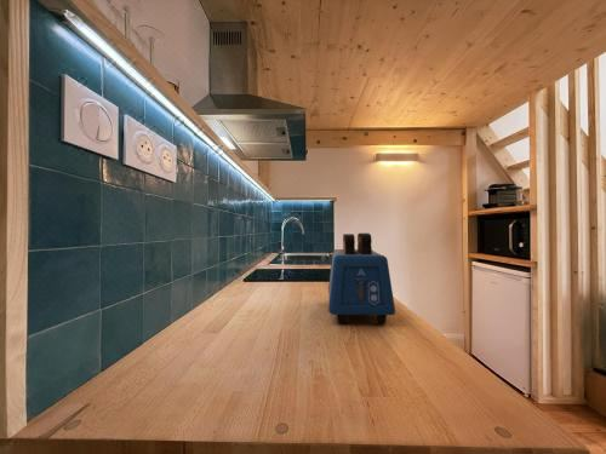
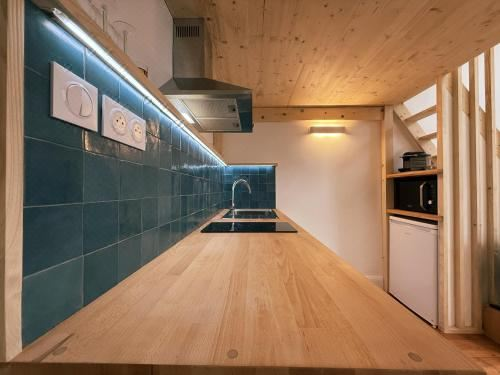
- toaster (356, 271)
